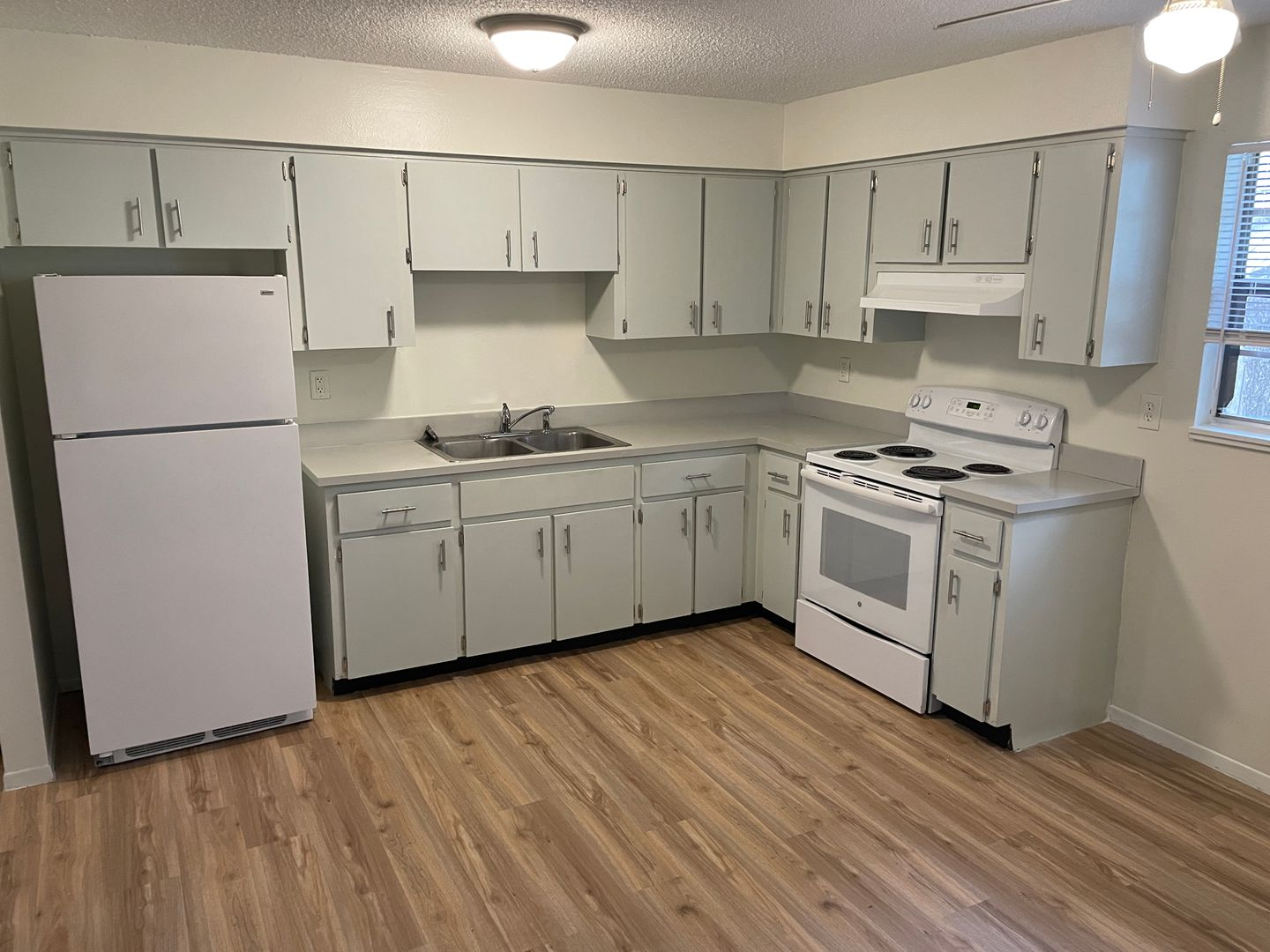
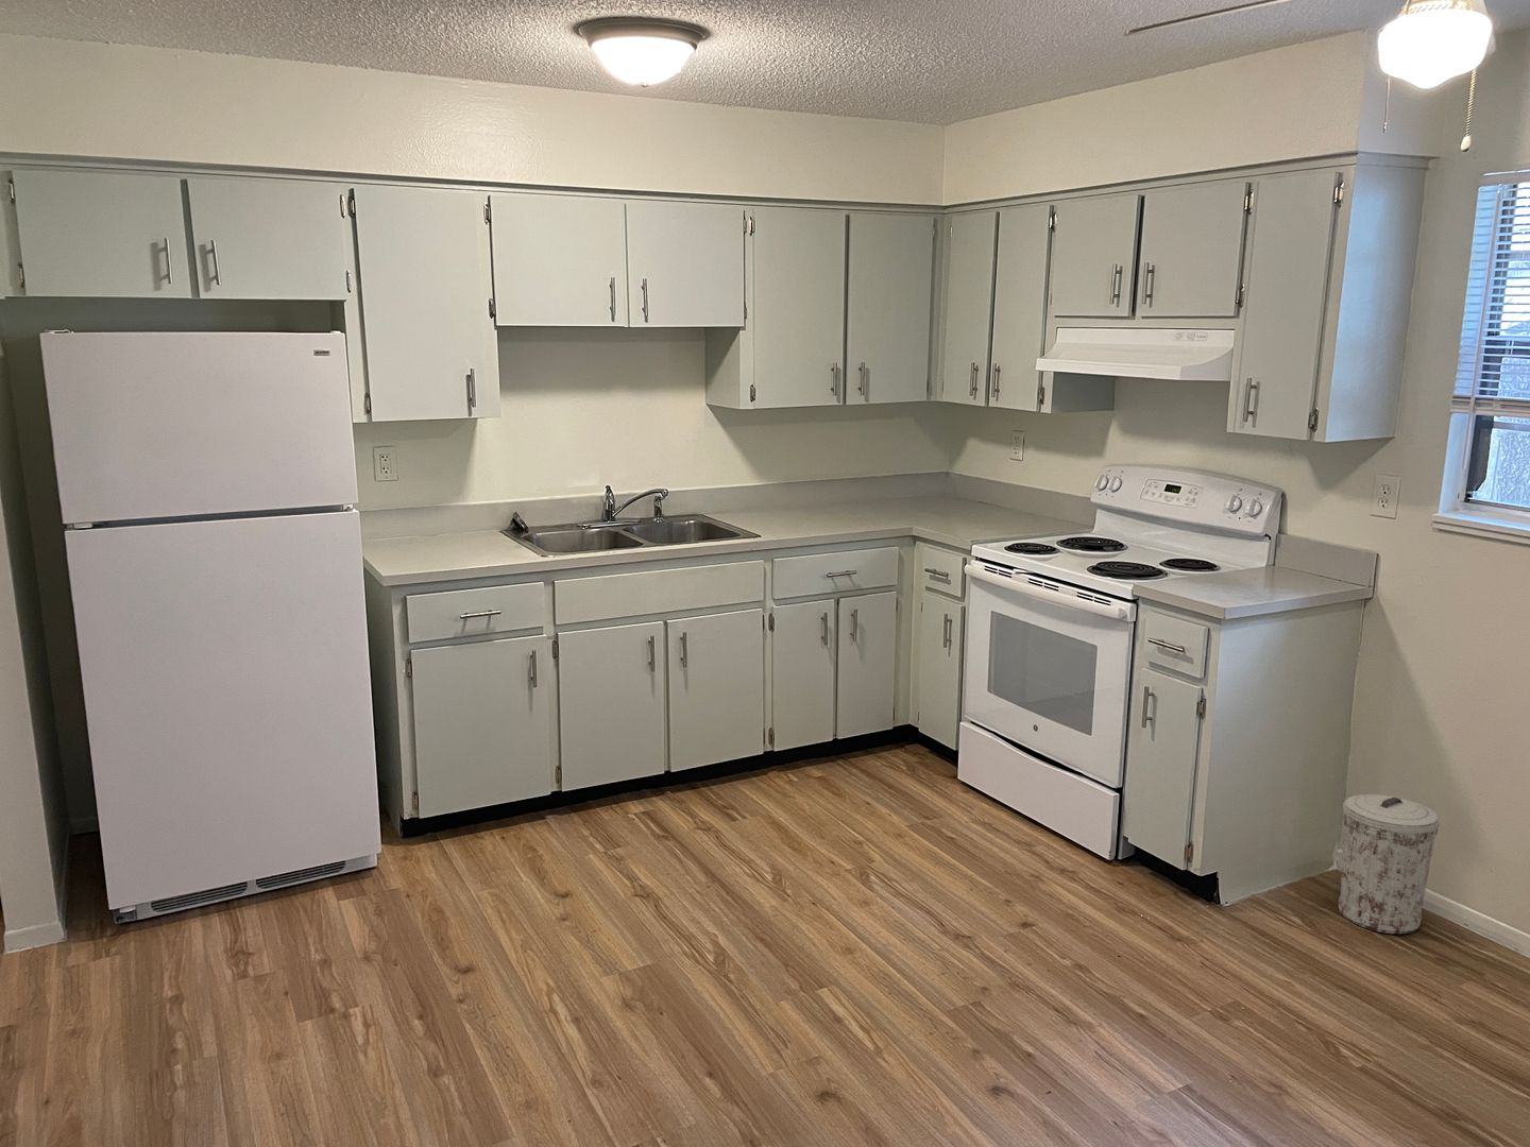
+ trash can (1384, 858)
